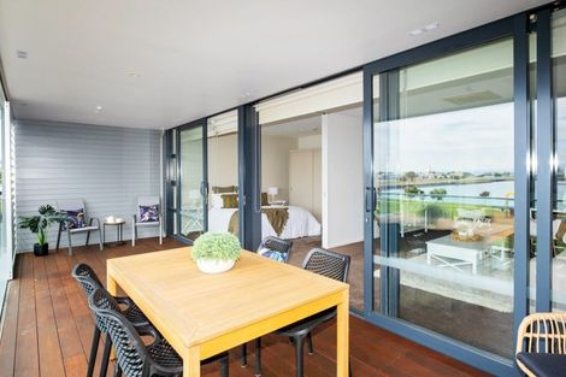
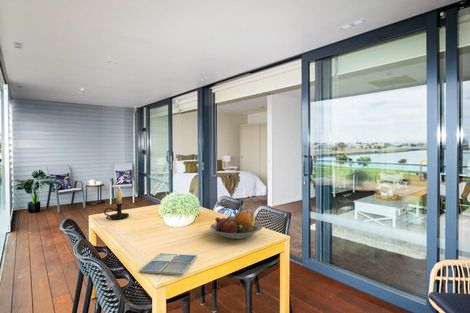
+ candle holder (116, 200)
+ fruit bowl (236, 223)
+ drink coaster (170, 263)
